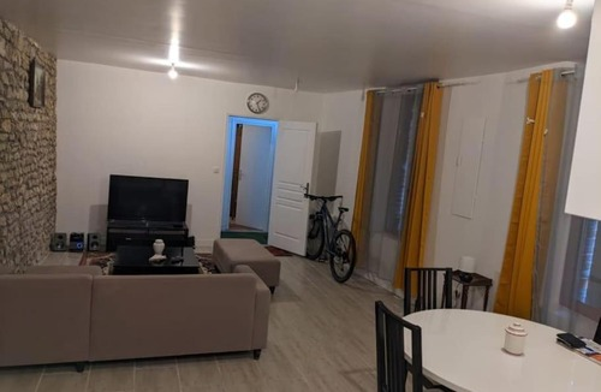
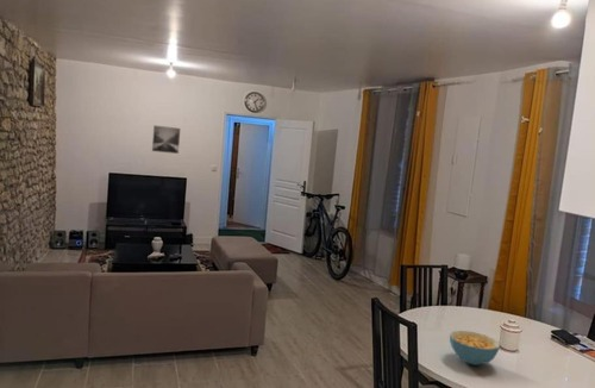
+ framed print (165, 139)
+ cereal bowl (472, 350)
